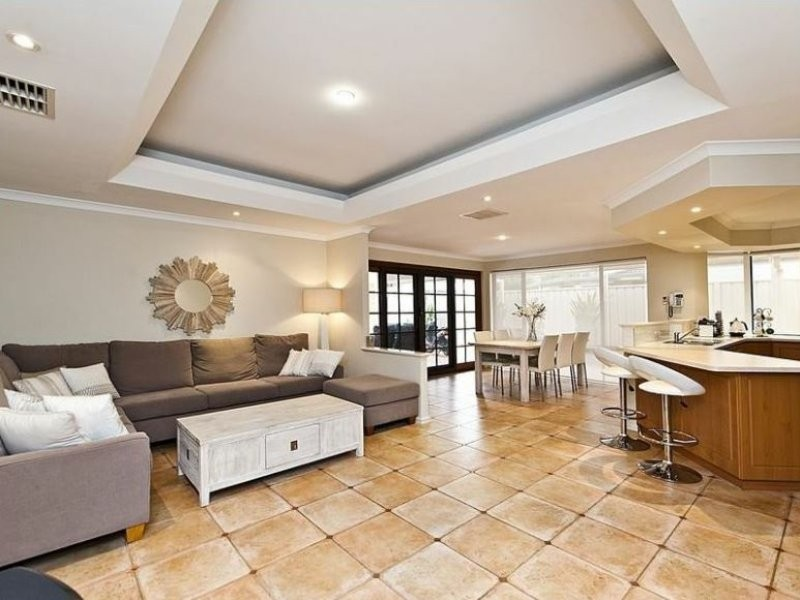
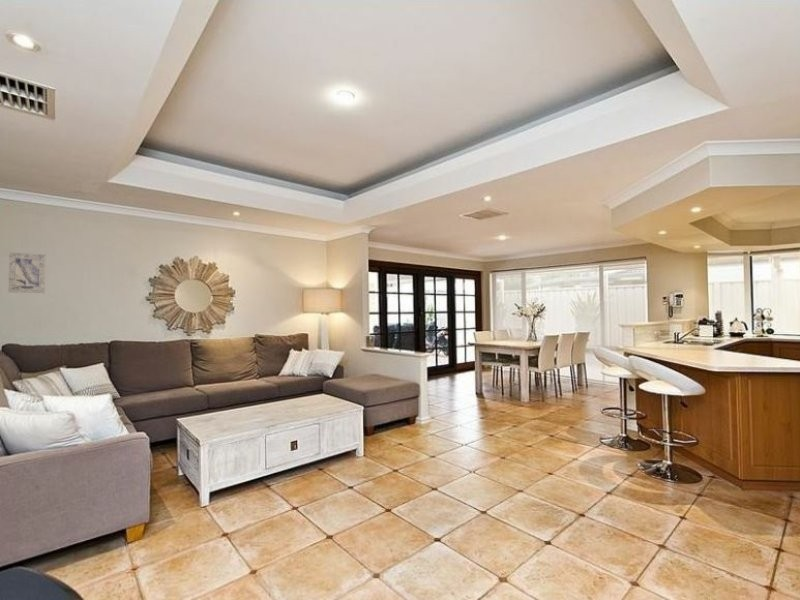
+ wall art (27, 273)
